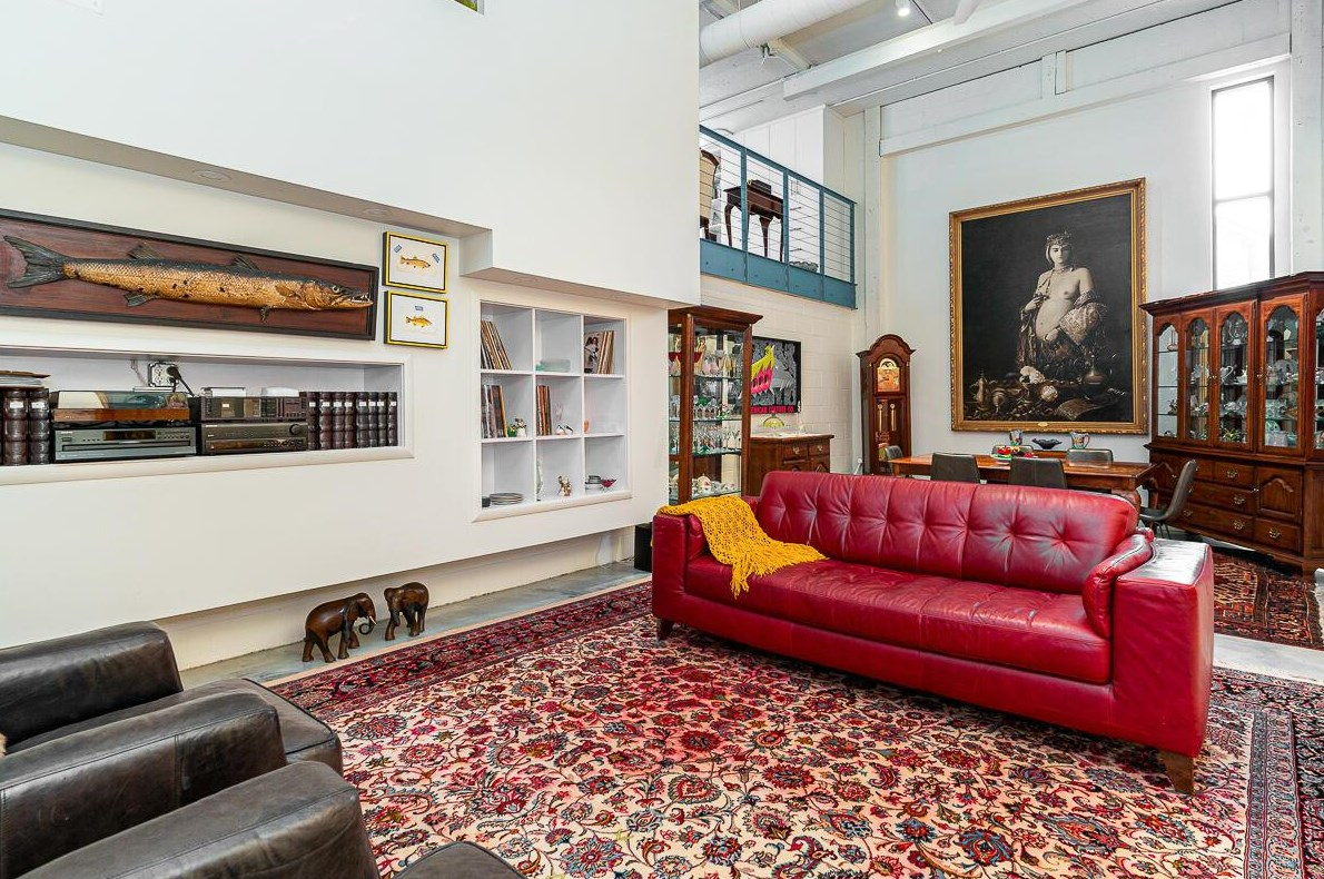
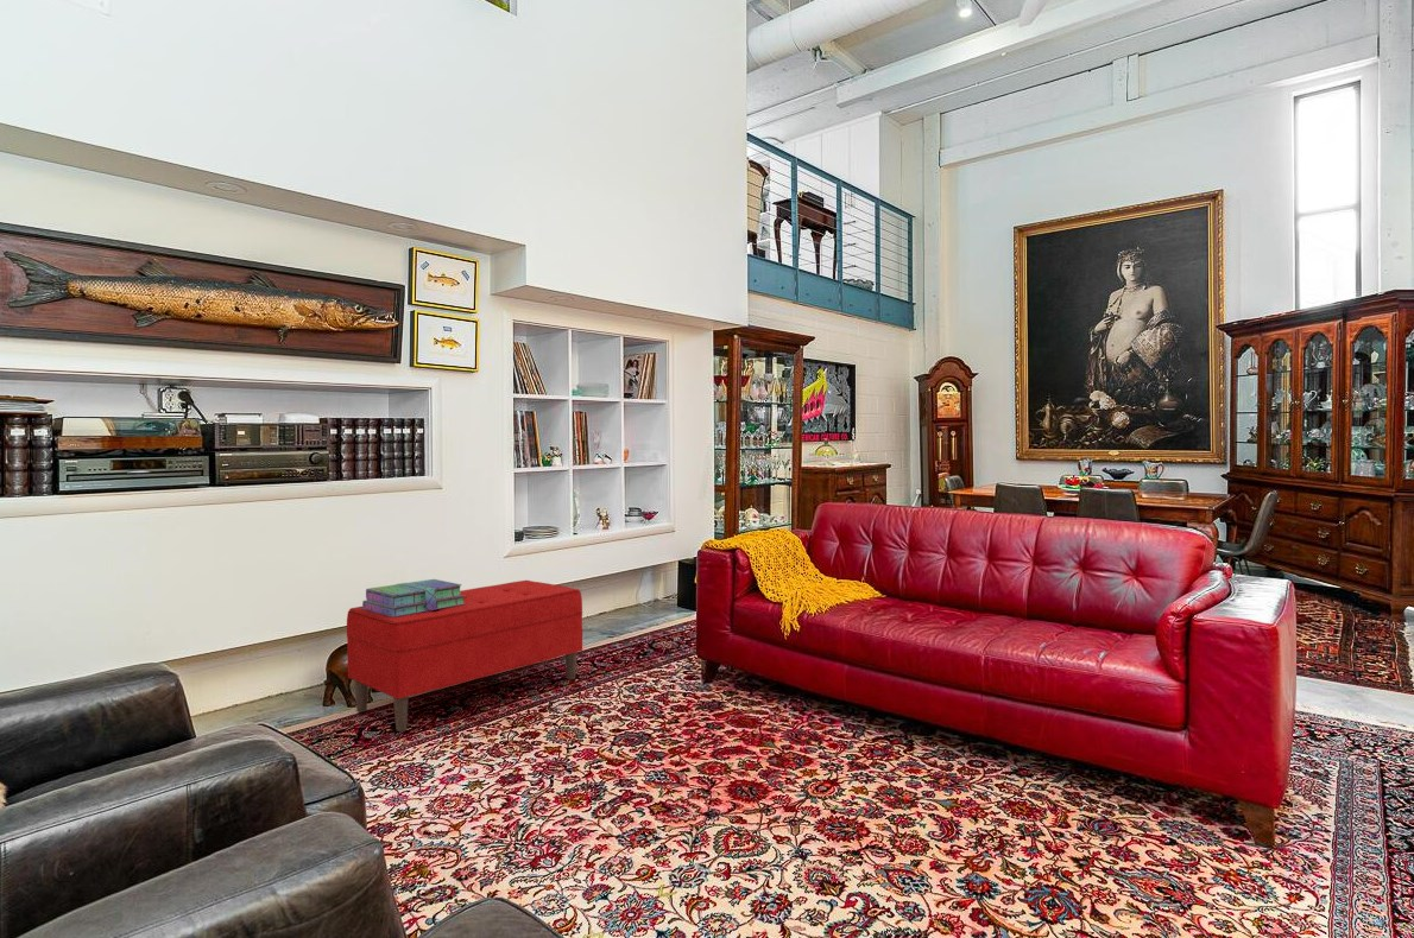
+ bench (472, 646)
+ stack of books (414, 596)
